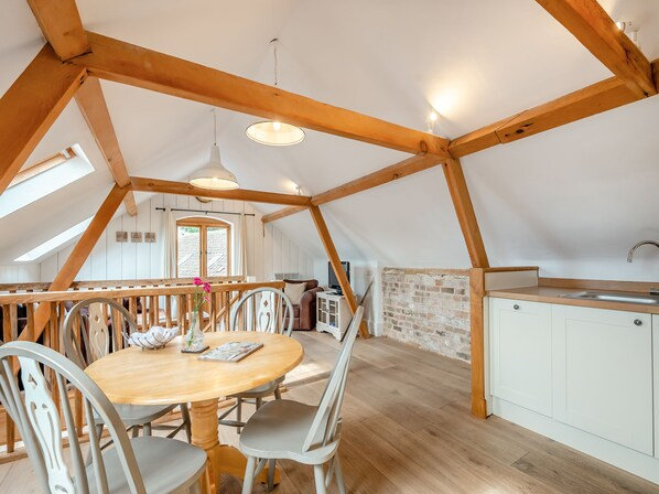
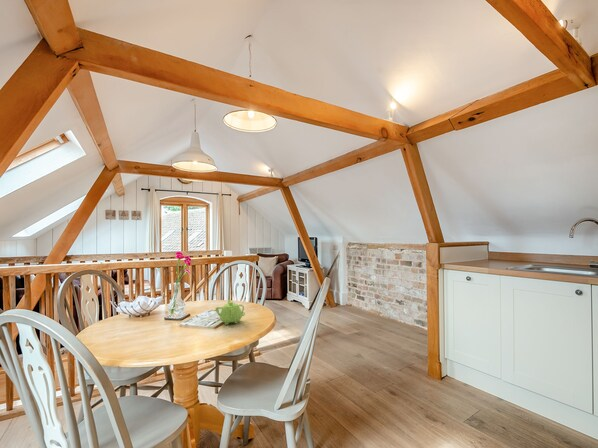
+ teapot (230, 312)
